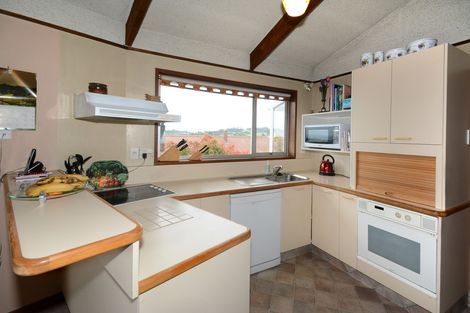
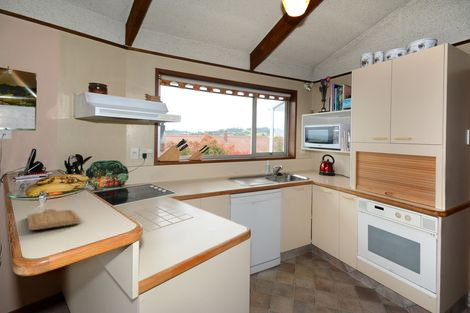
+ chopping board (52, 217)
